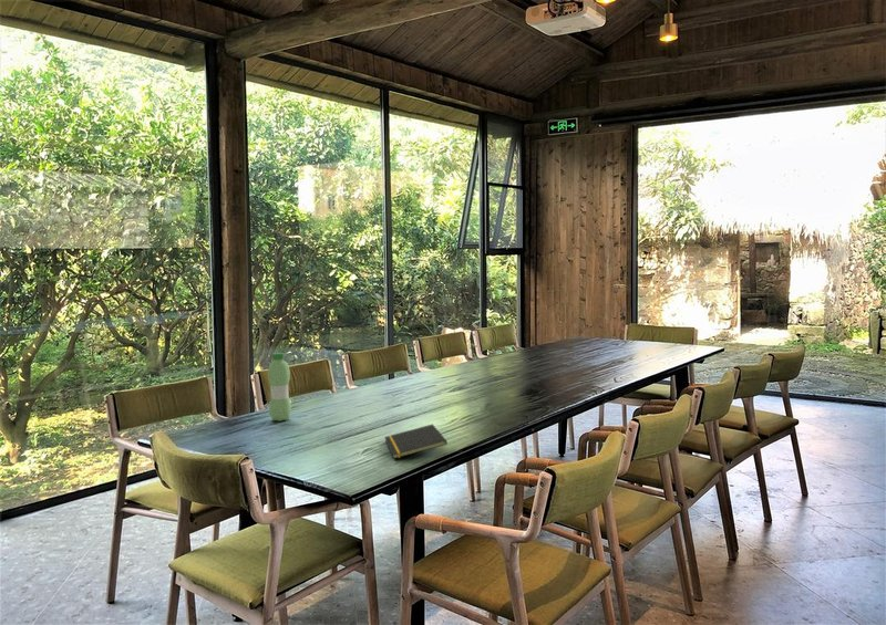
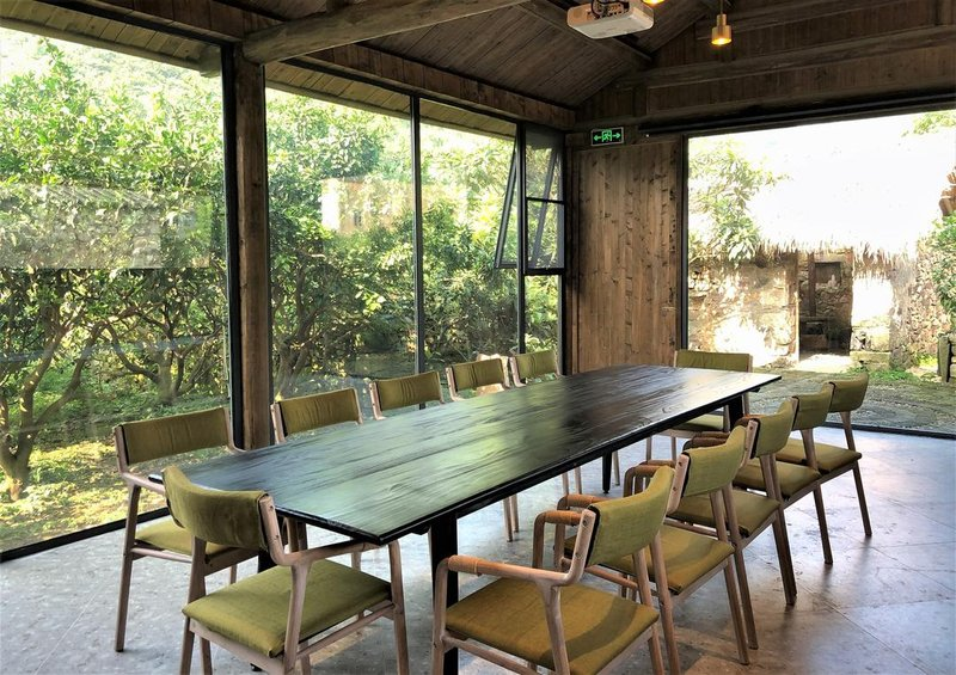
- water bottle (279, 386)
- notepad (414, 440)
